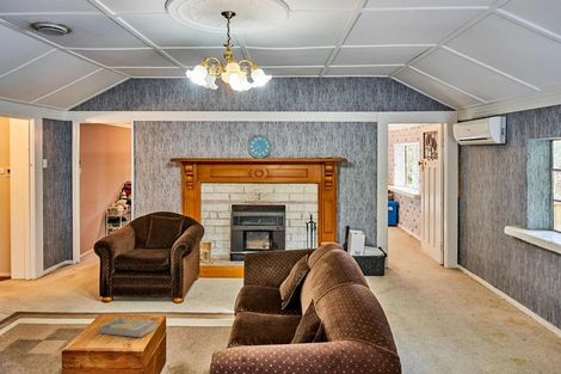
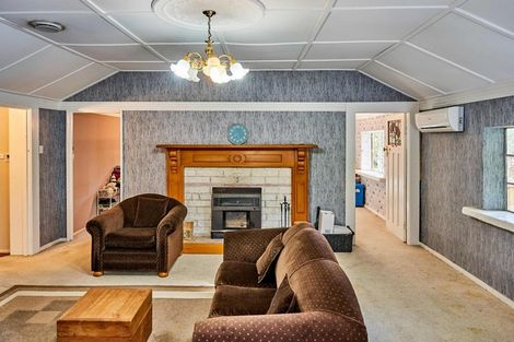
- book (128, 326)
